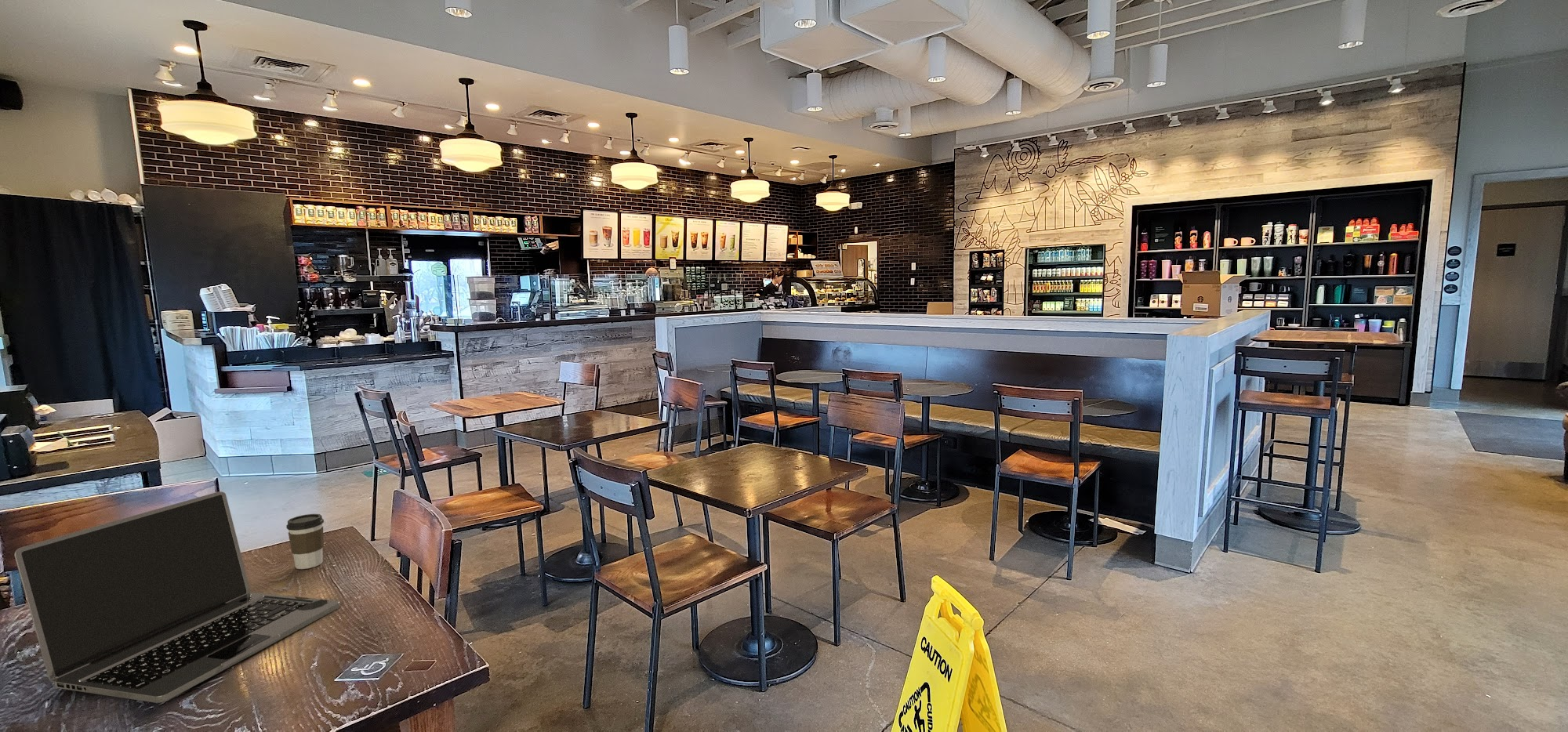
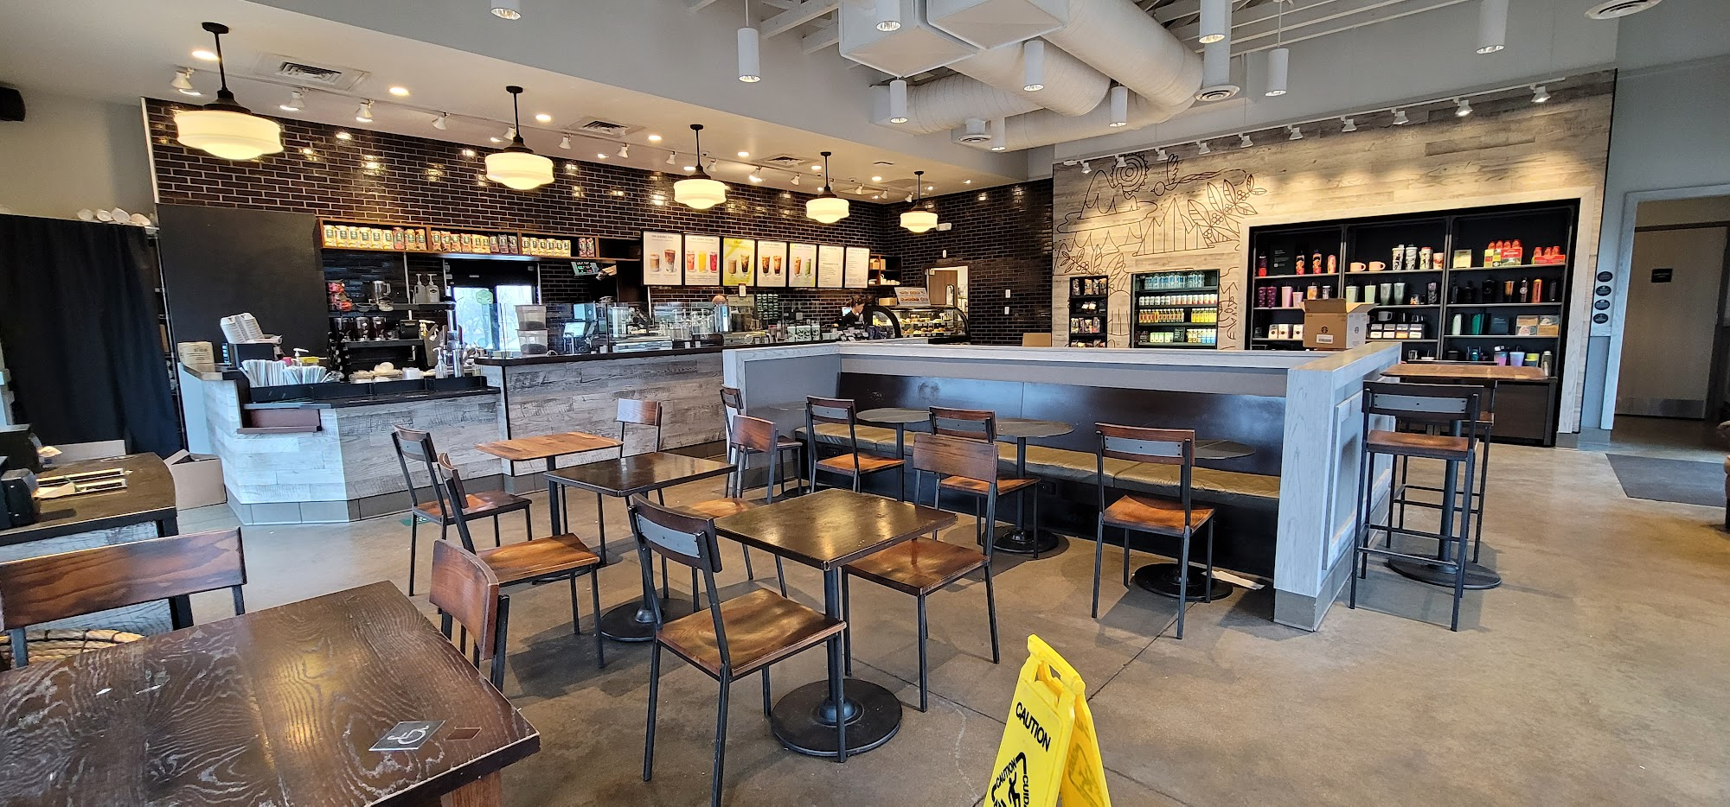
- laptop (197, 582)
- coffee cup (307, 541)
